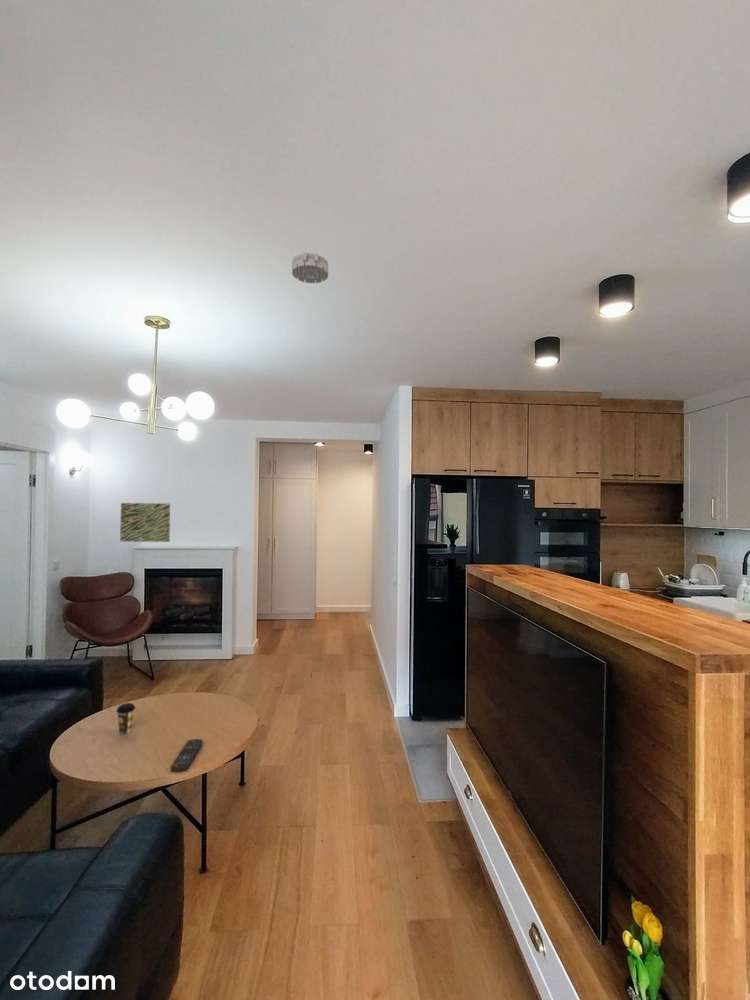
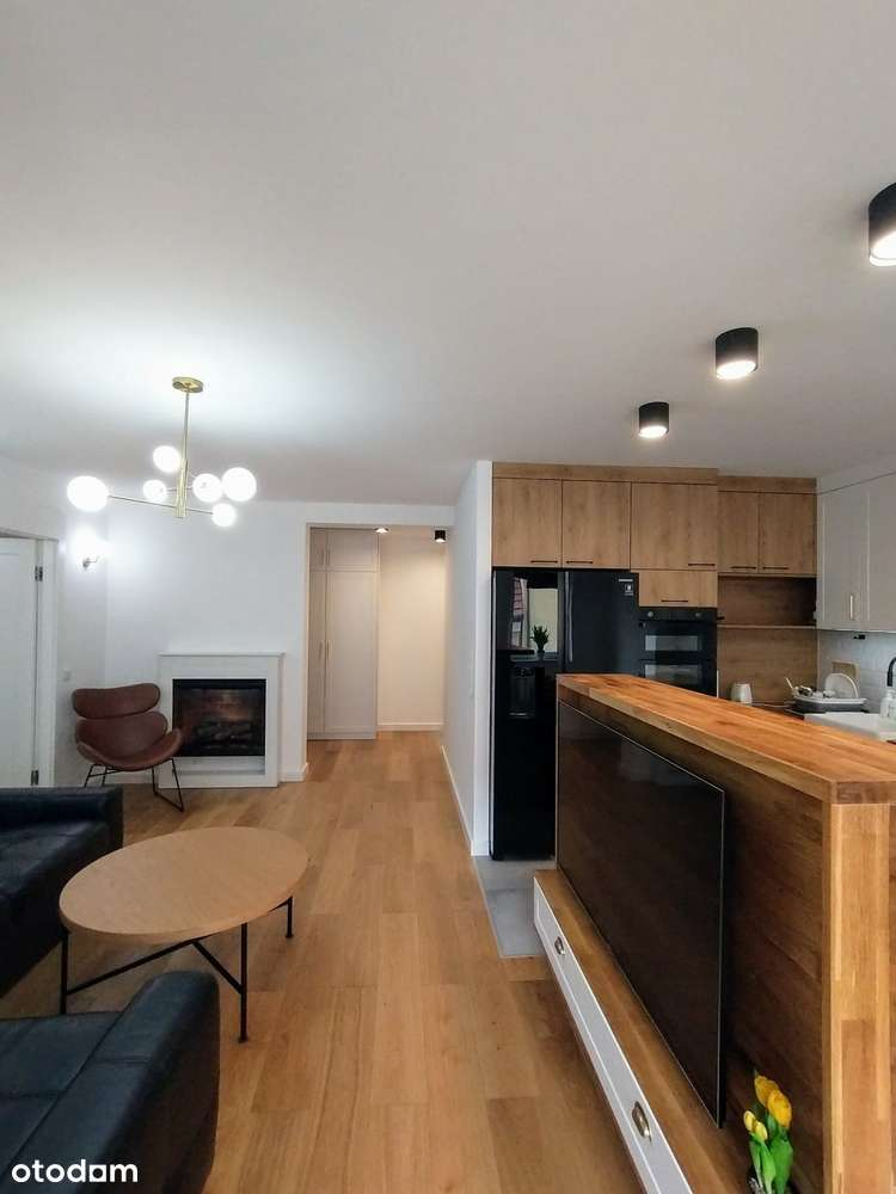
- coffee cup (125, 718)
- smoke detector (310, 267)
- wall art (145, 522)
- remote control (187, 754)
